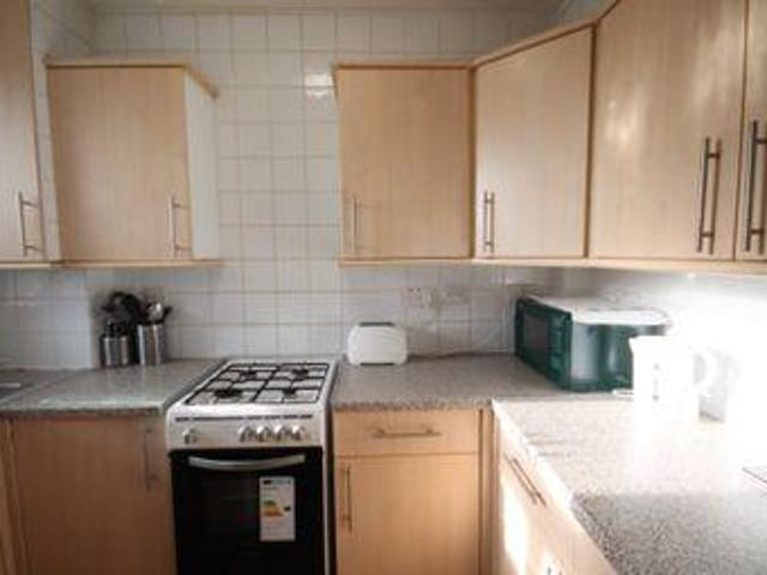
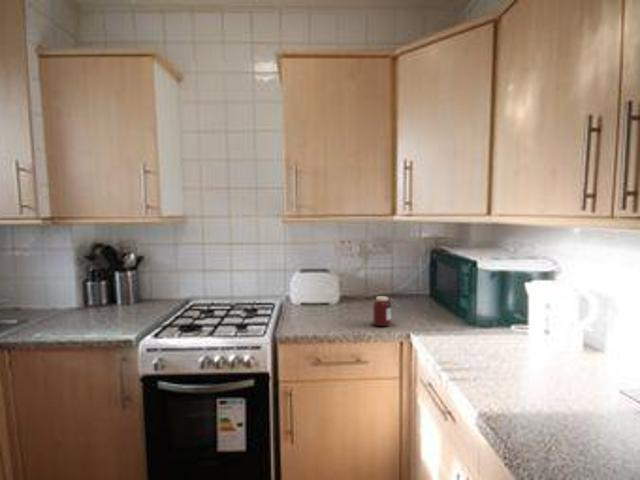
+ jar (385, 310)
